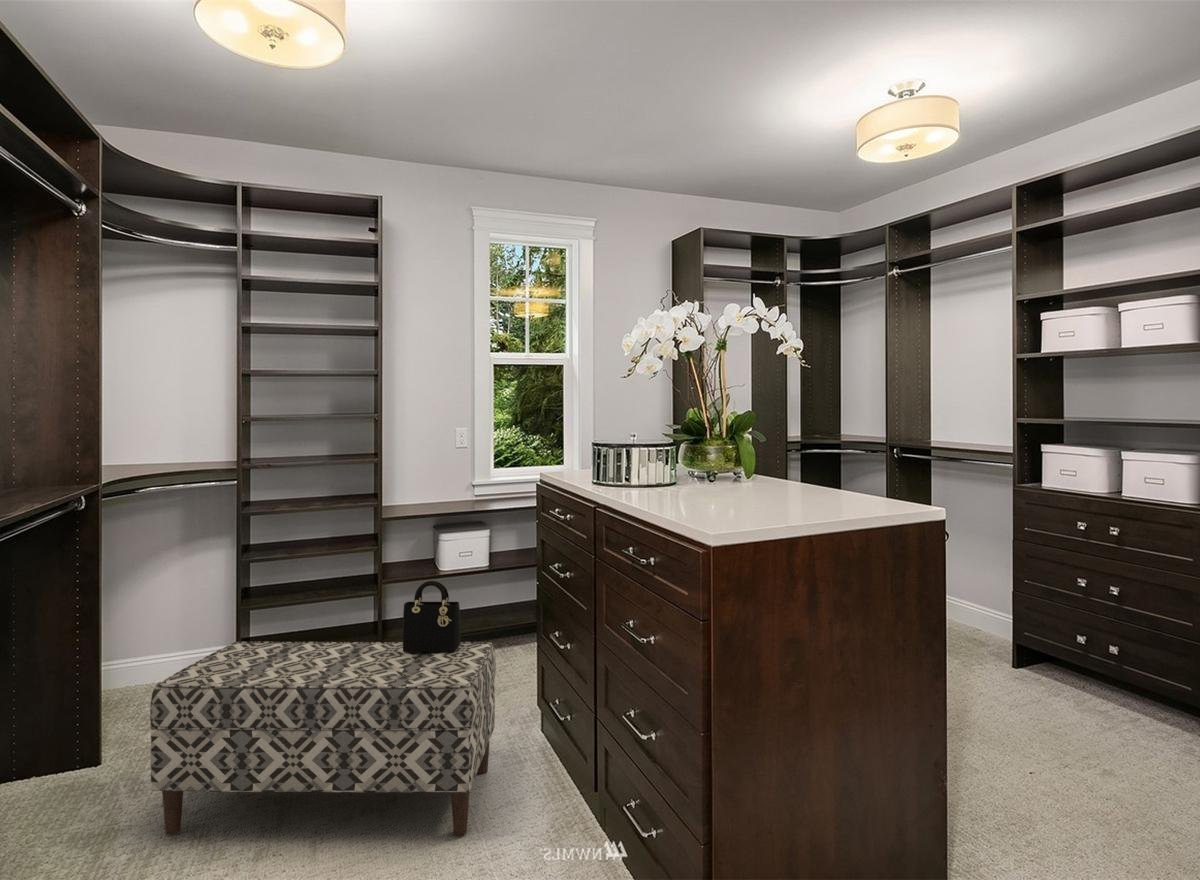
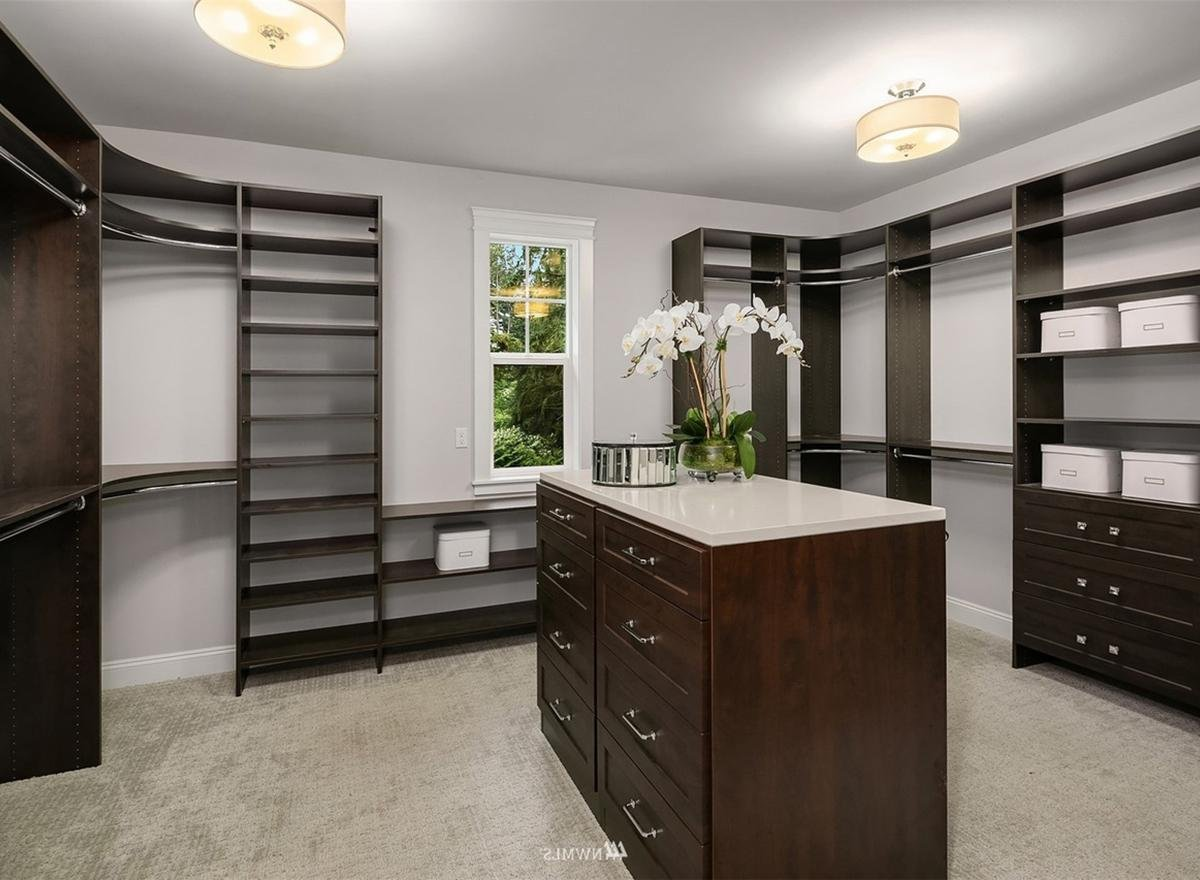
- bench (339, 730)
- handbag (431, 614)
